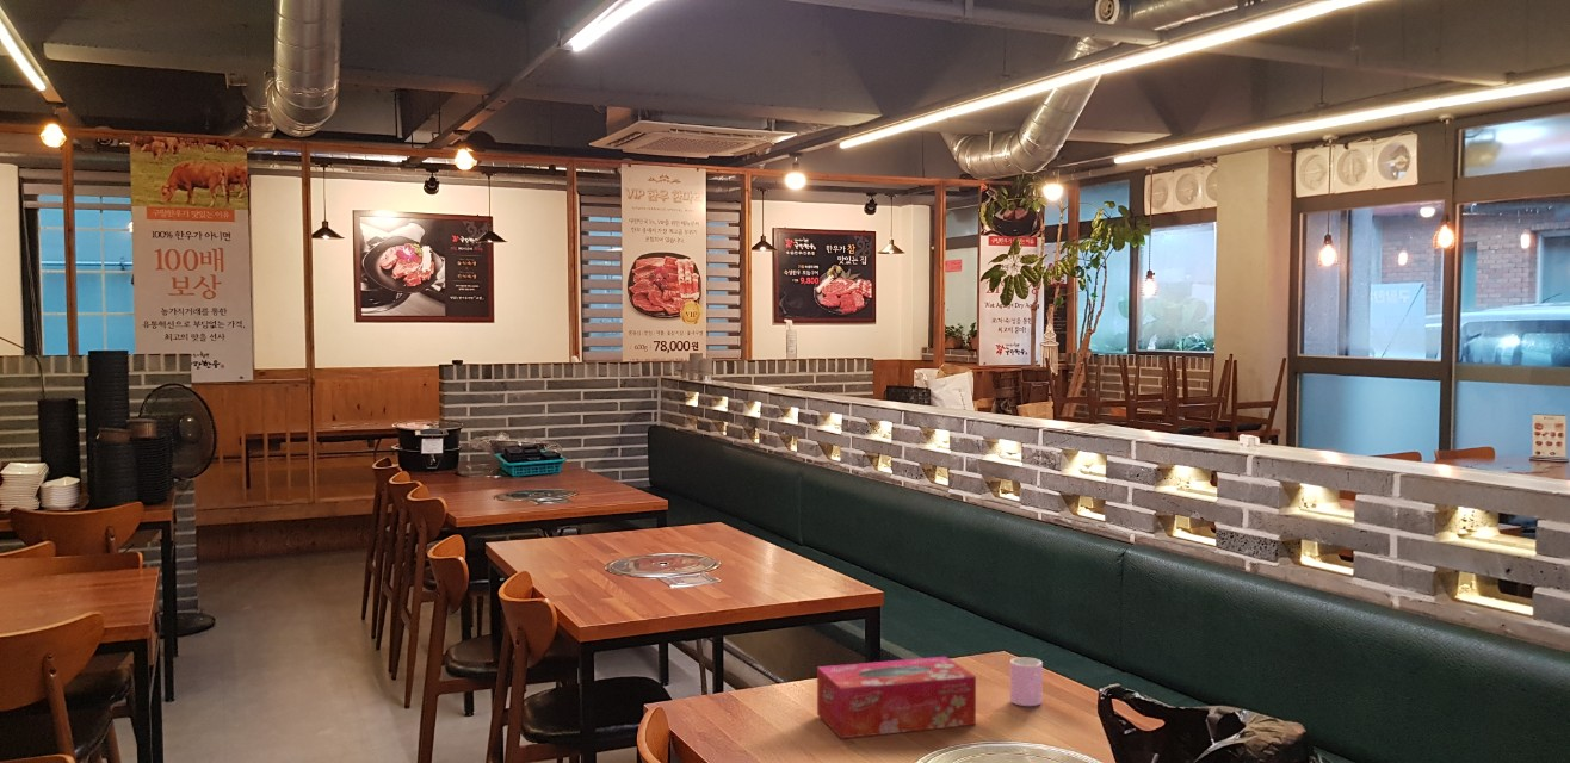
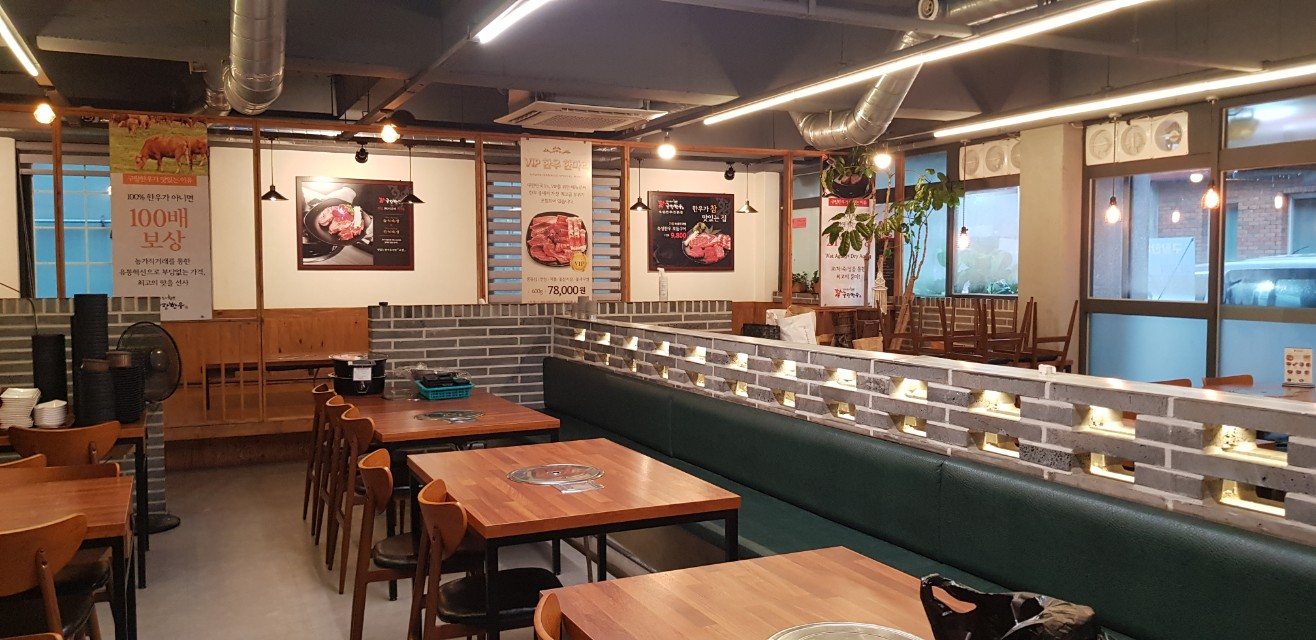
- tissue box (895, 695)
- cup (1028, 683)
